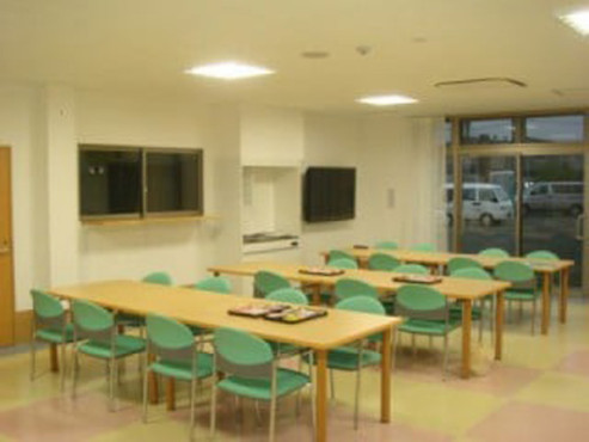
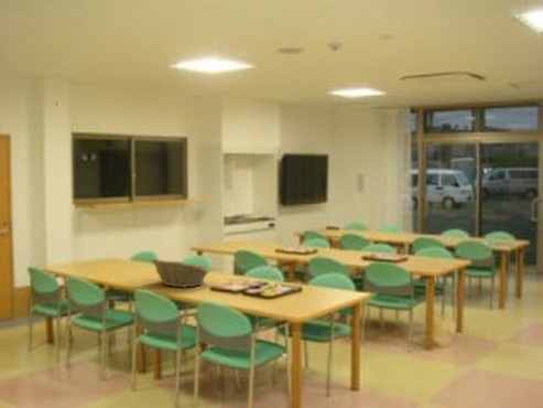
+ fruit basket (180, 270)
